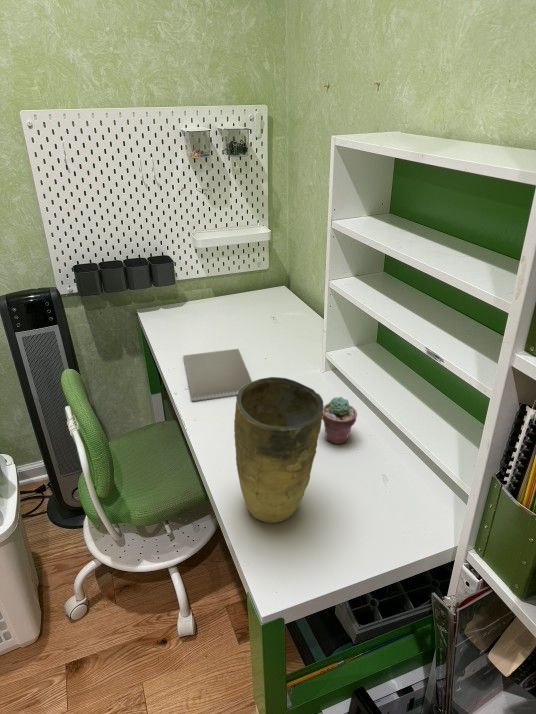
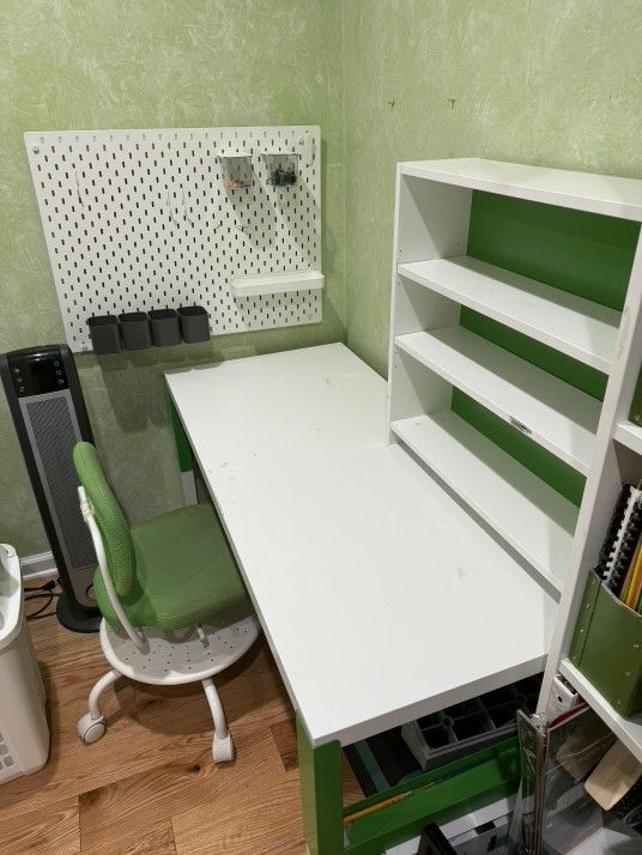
- notebook (217, 373)
- vase (278, 457)
- potted succulent (338, 418)
